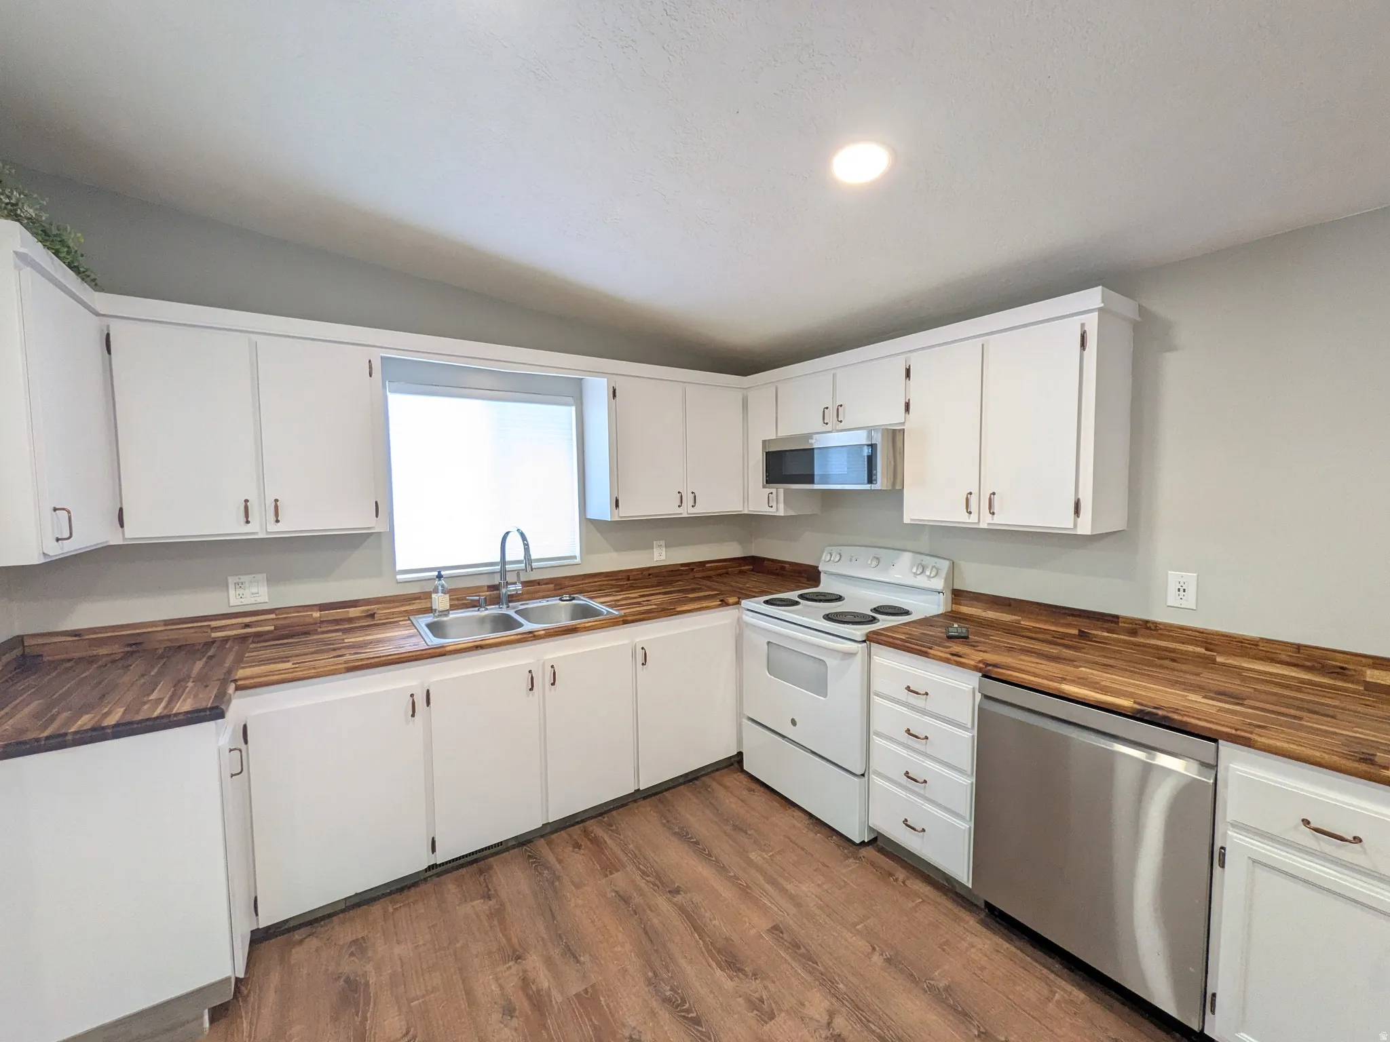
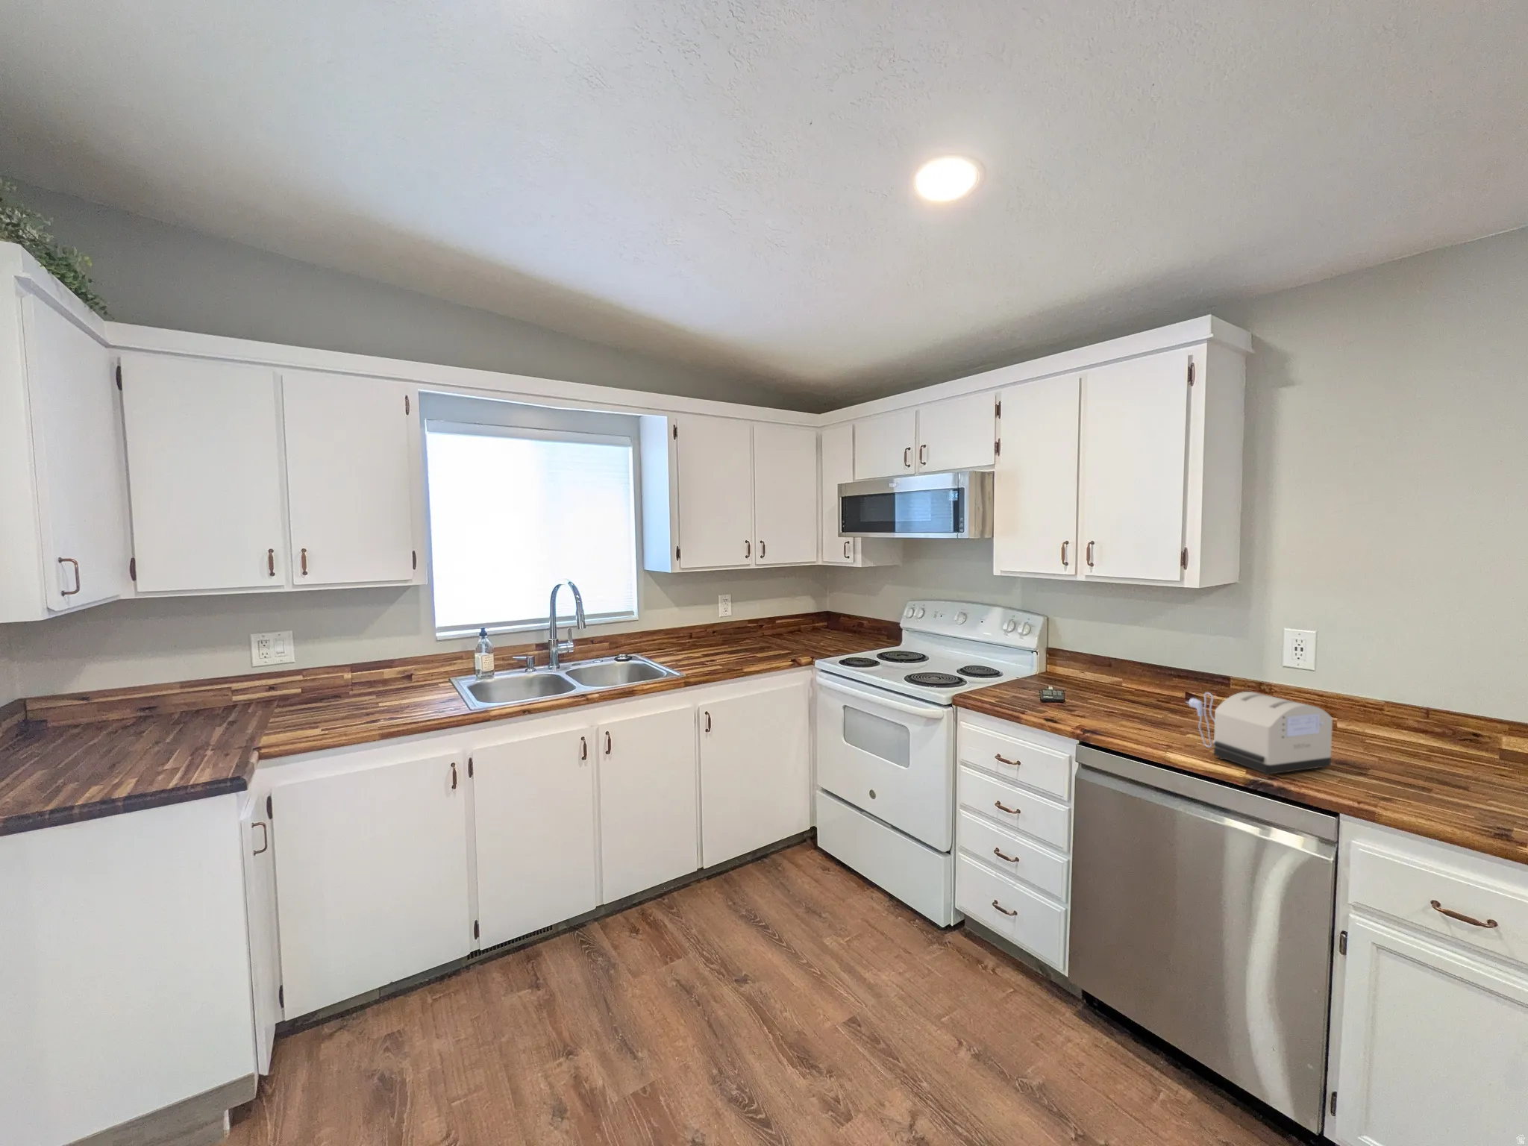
+ toaster (1251, 725)
